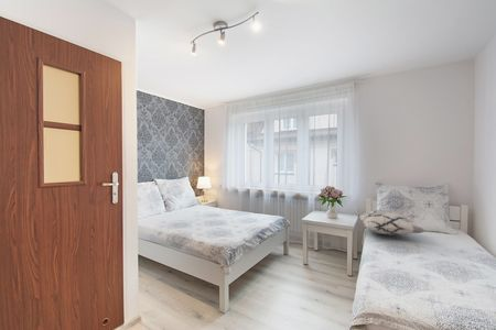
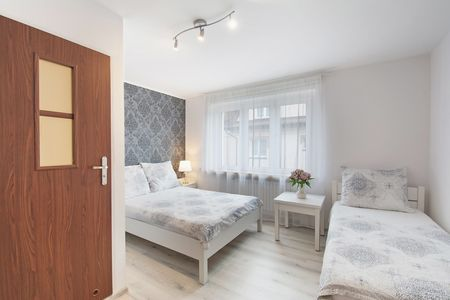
- decorative pillow (386, 221)
